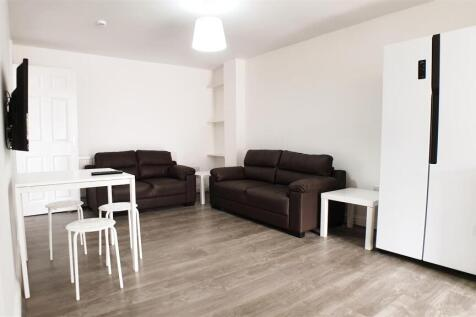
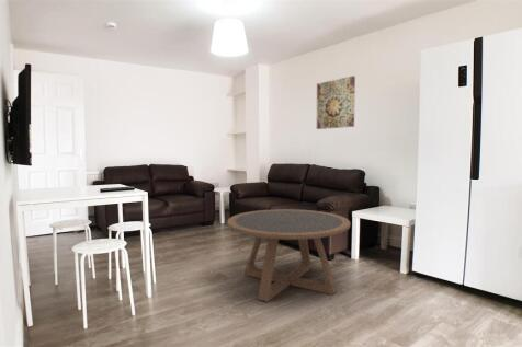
+ wall art (334, 104)
+ coffee table (276, 247)
